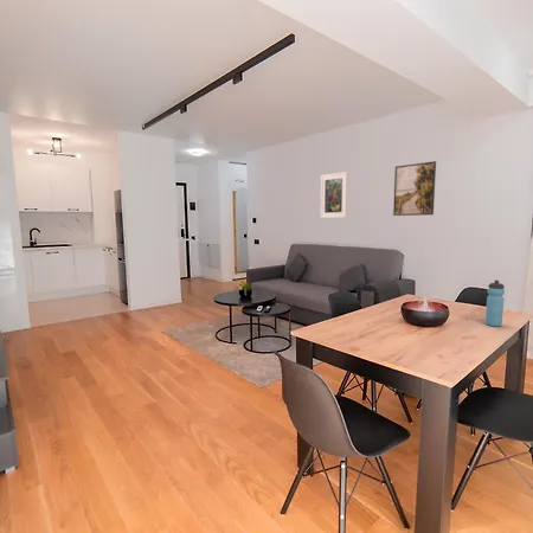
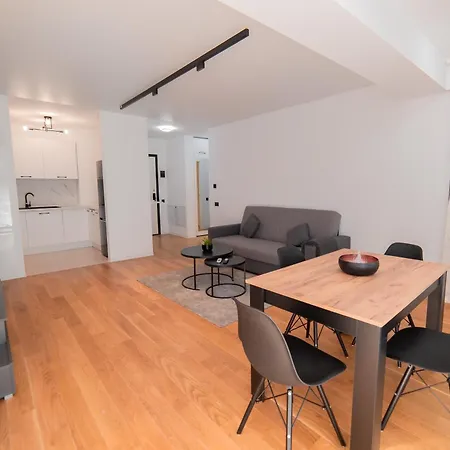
- water bottle (494, 302)
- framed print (413, 190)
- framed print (333, 195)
